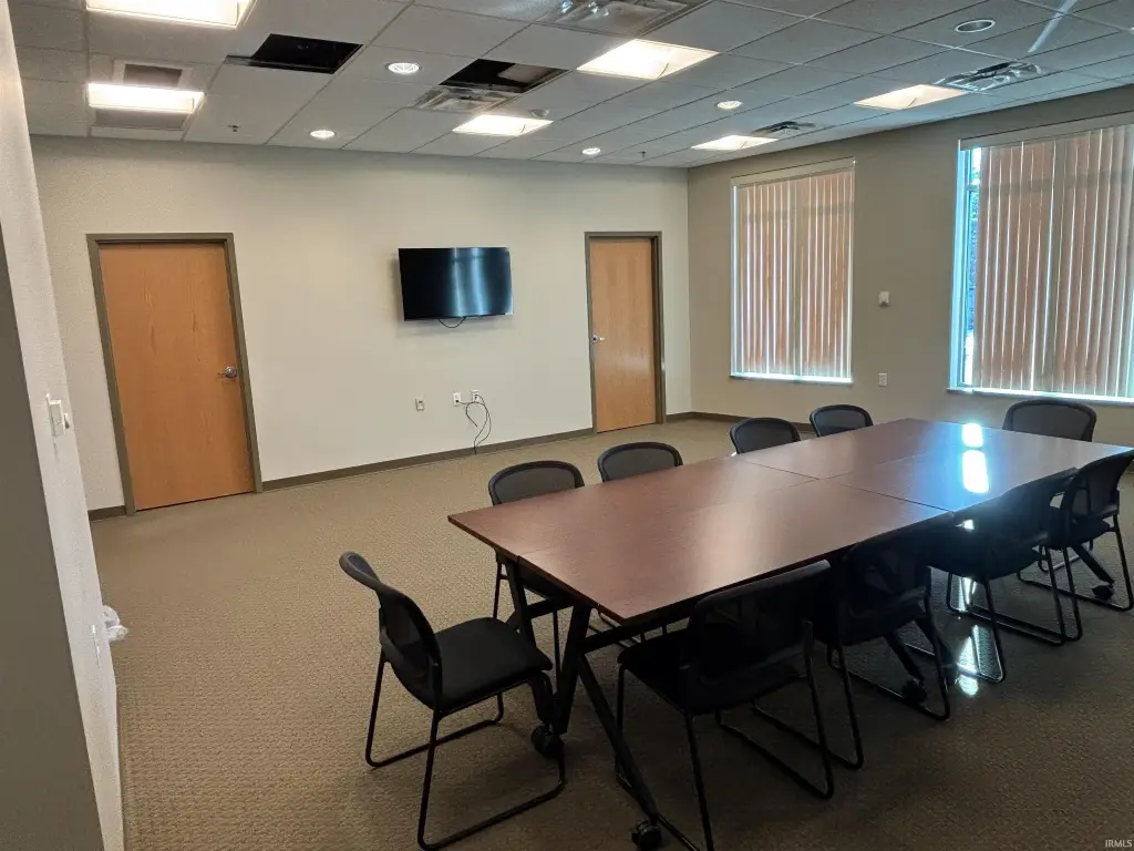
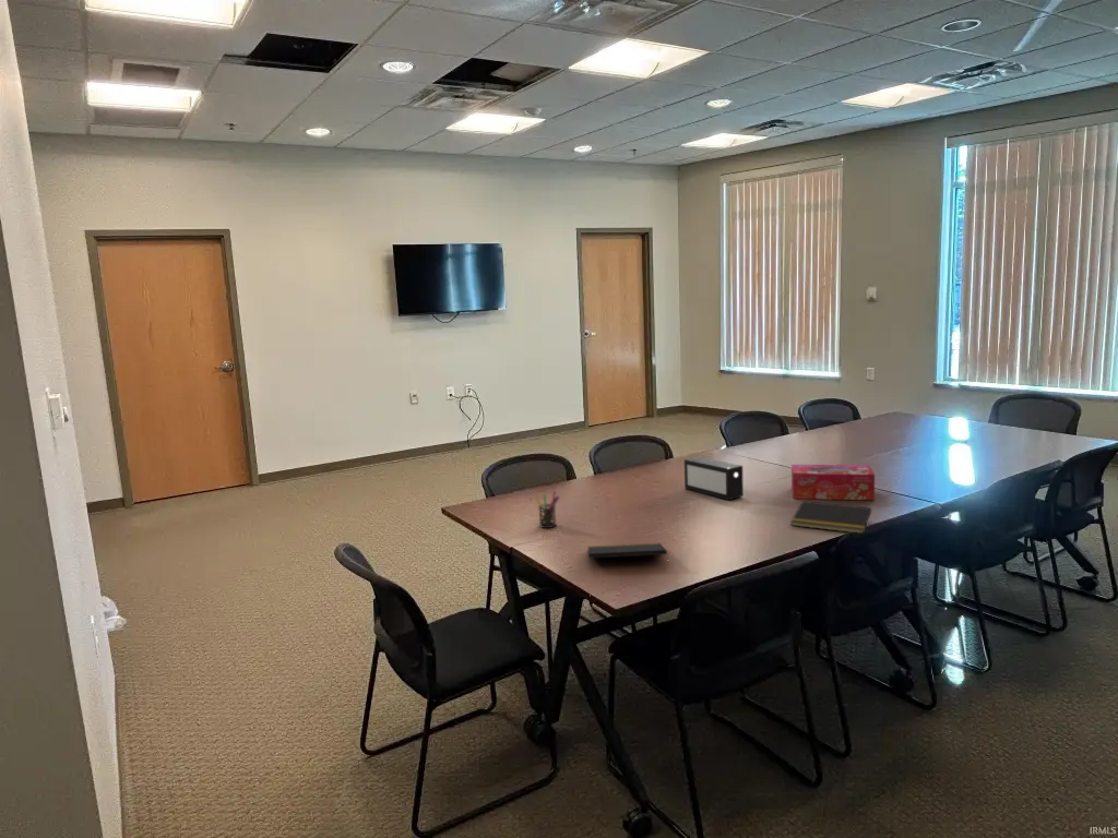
+ tissue box (831, 481)
+ notepad (626, 550)
+ pen holder (547, 508)
+ notepad (831, 516)
+ speaker (713, 477)
